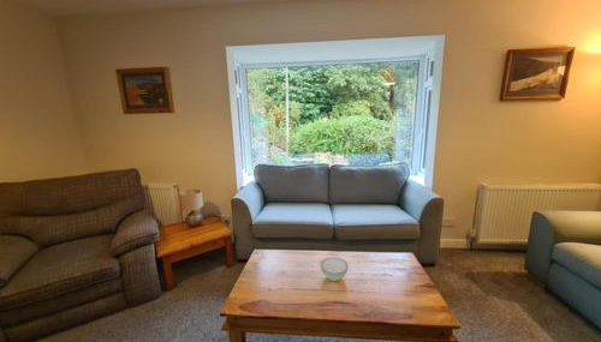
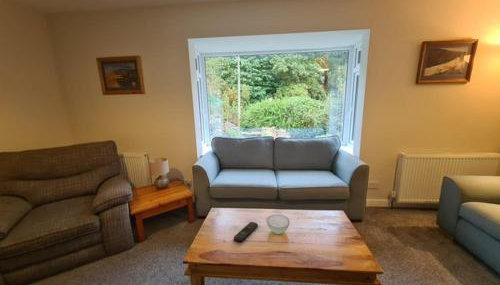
+ remote control (246, 231)
